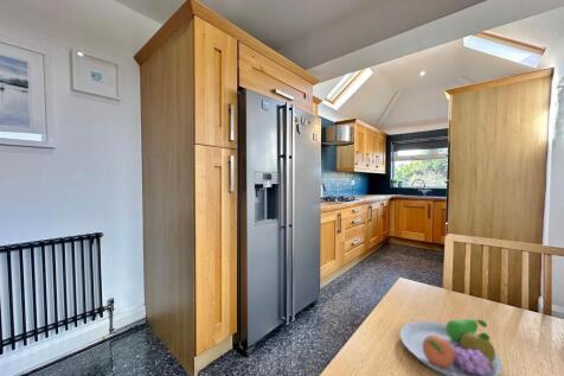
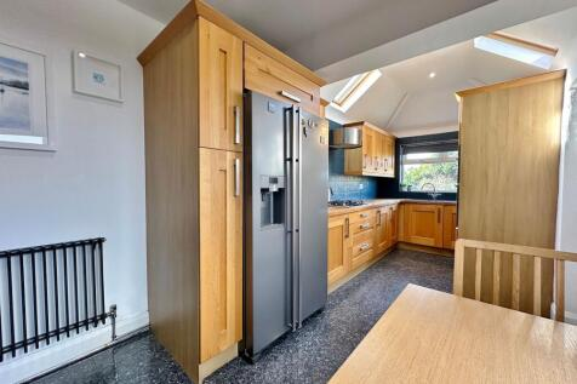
- fruit bowl (449, 337)
